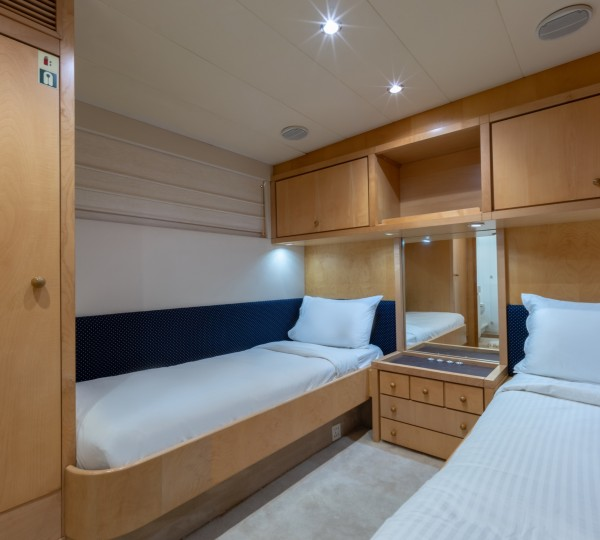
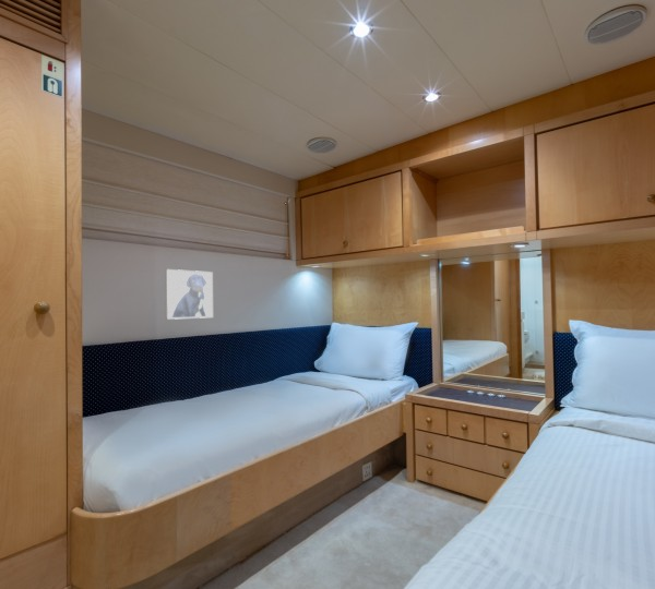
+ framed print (190, 294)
